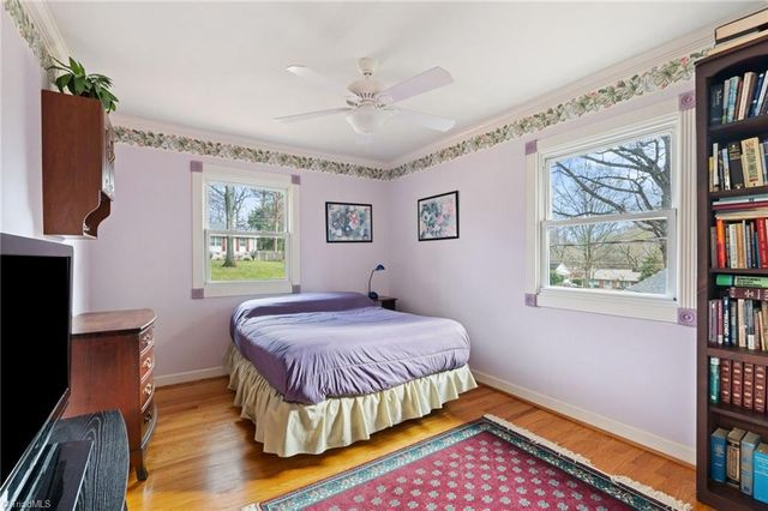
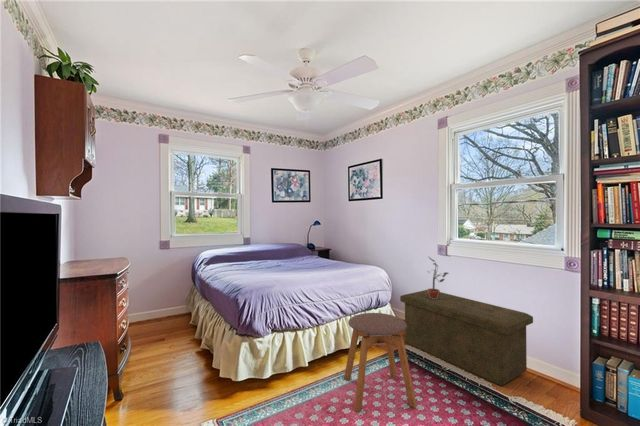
+ stool (366, 355)
+ storage bench (459, 329)
+ potted plant (433, 277)
